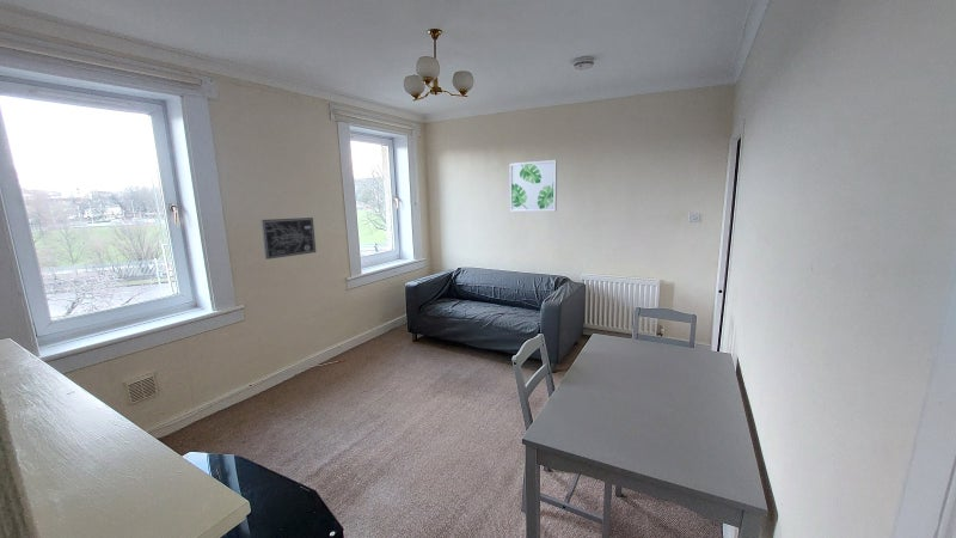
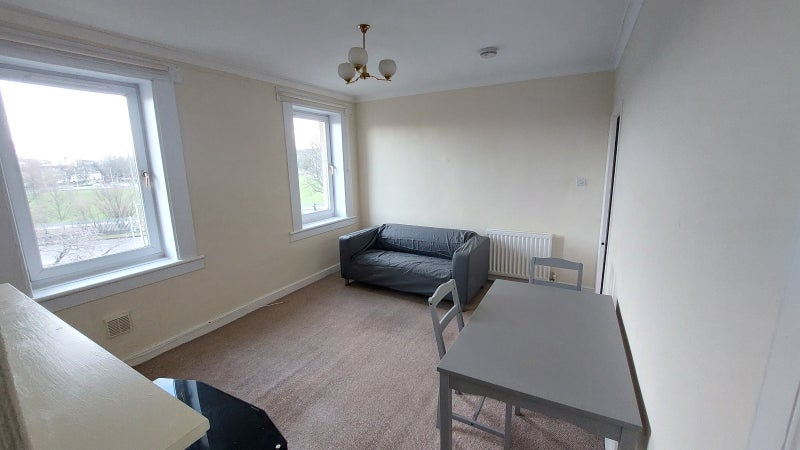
- wall art (532, 187)
- wall art (289, 237)
